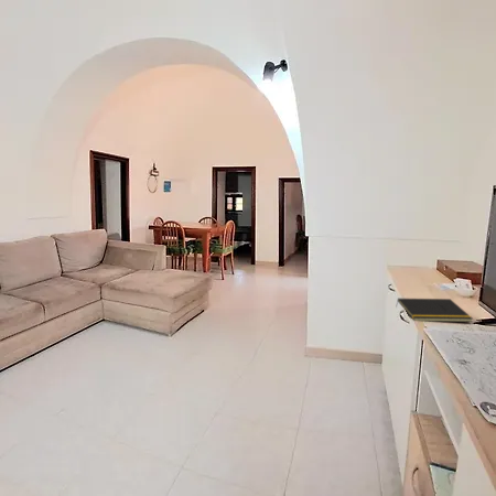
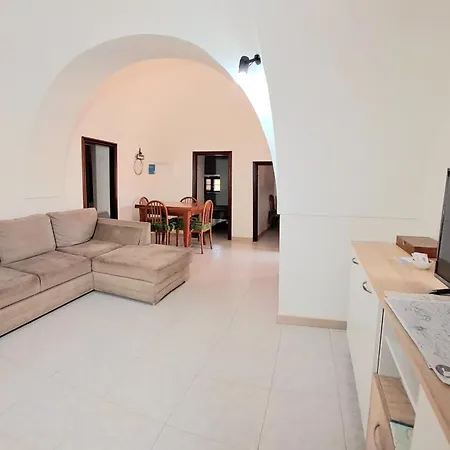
- notepad (433, 309)
